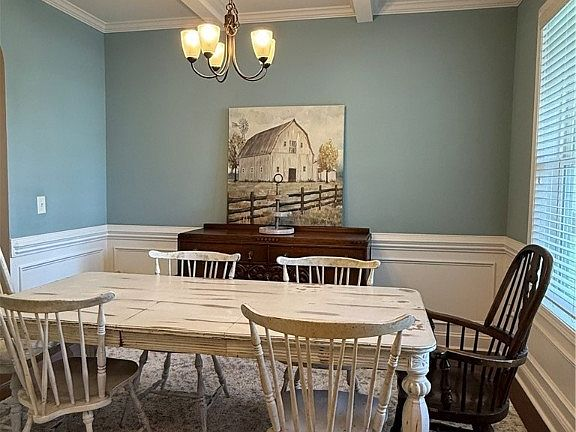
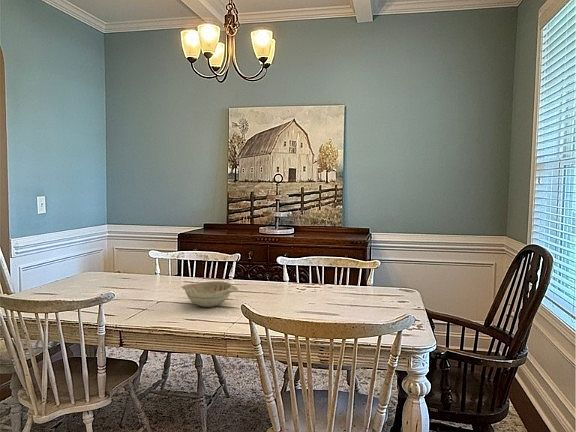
+ decorative bowl (208, 295)
